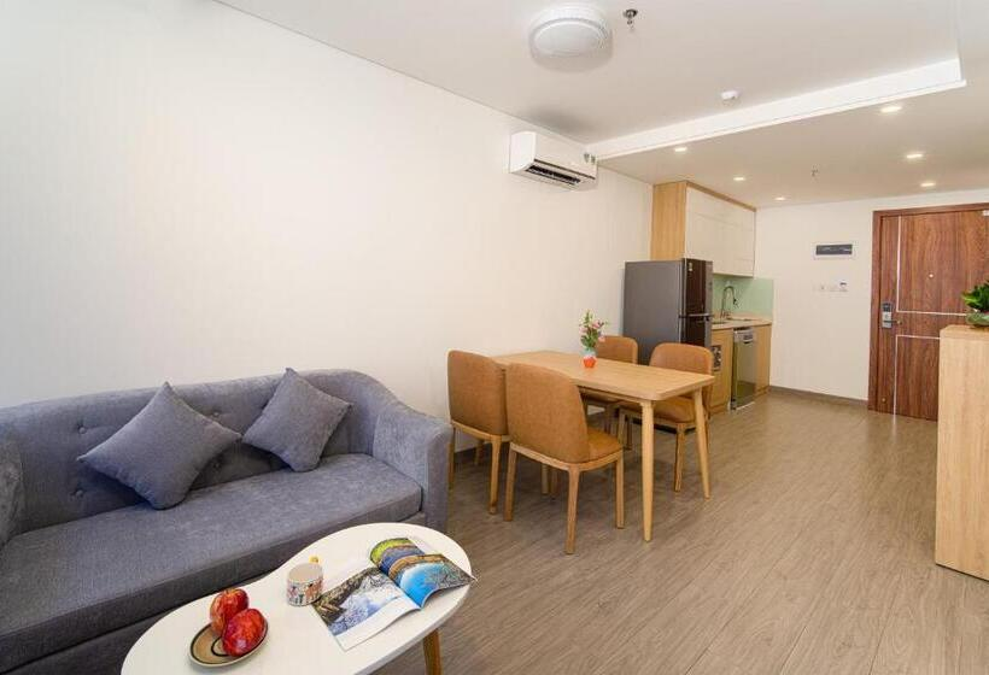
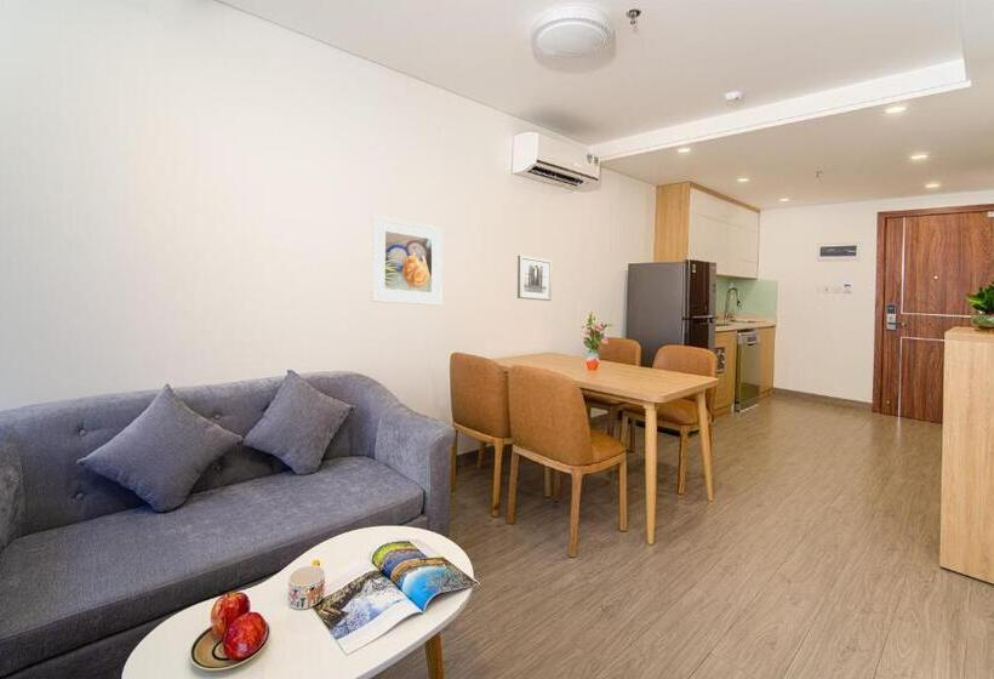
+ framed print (409, 262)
+ wall art (535, 279)
